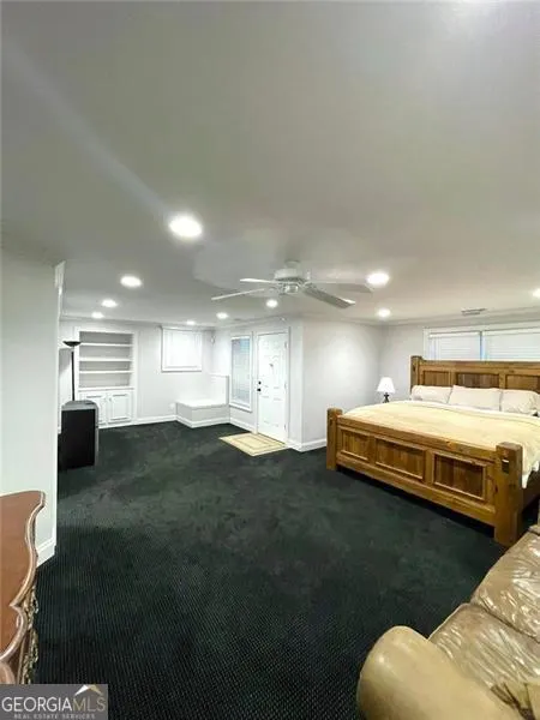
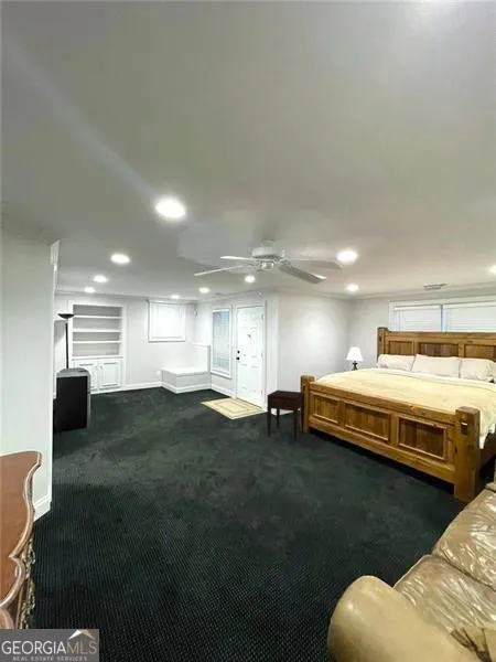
+ nightstand (285, 409)
